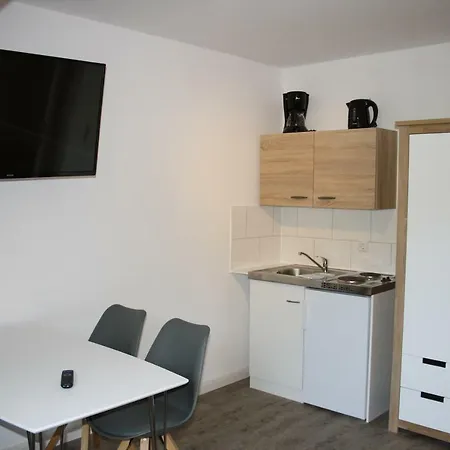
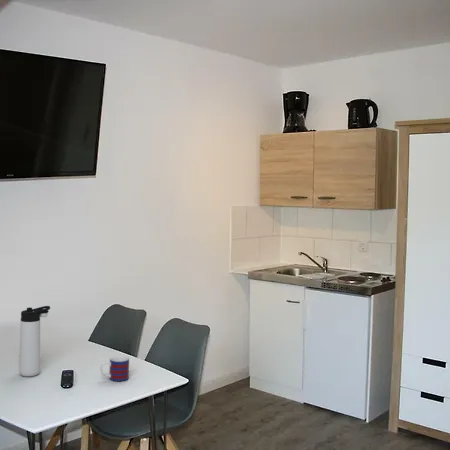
+ mug (114, 369)
+ thermos bottle (34, 340)
